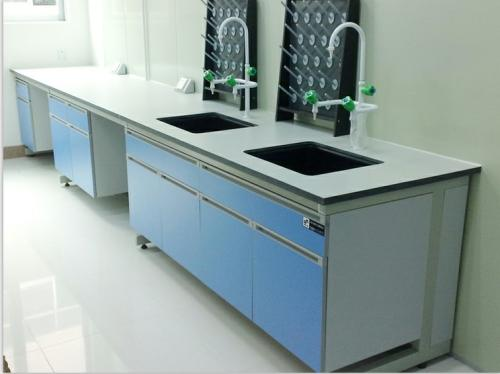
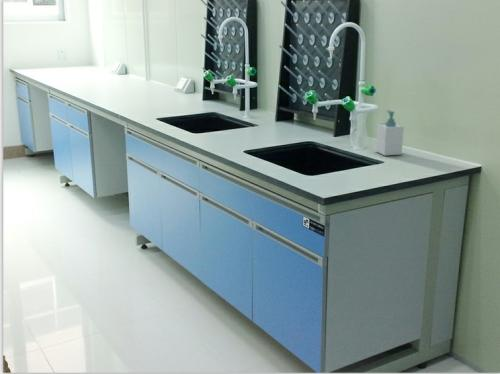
+ soap bottle (390, 132)
